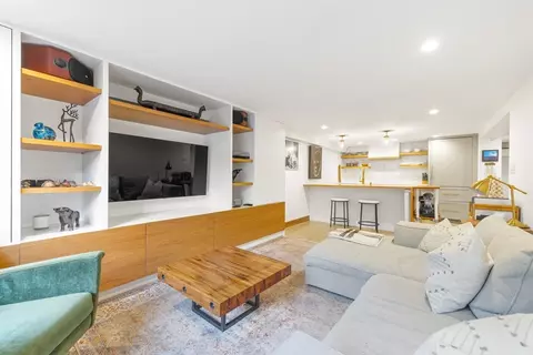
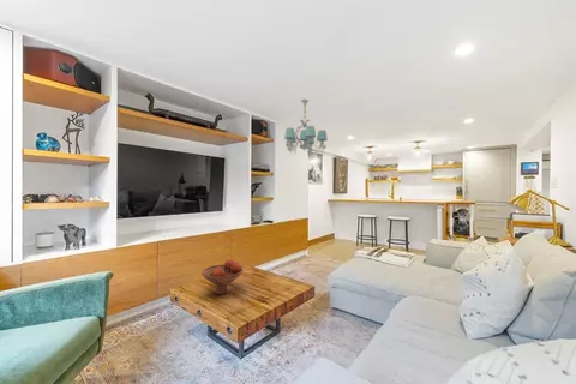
+ fruit bowl (222, 276)
+ chandelier (306, 127)
